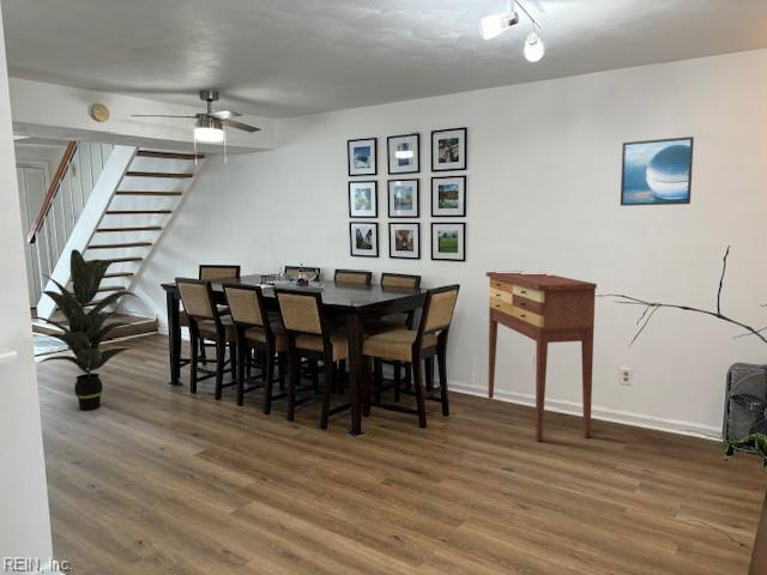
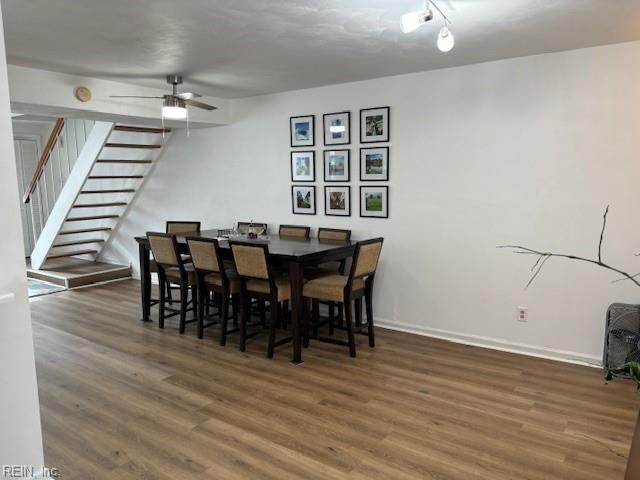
- indoor plant (86, 328)
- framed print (656, 172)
- console table (537, 346)
